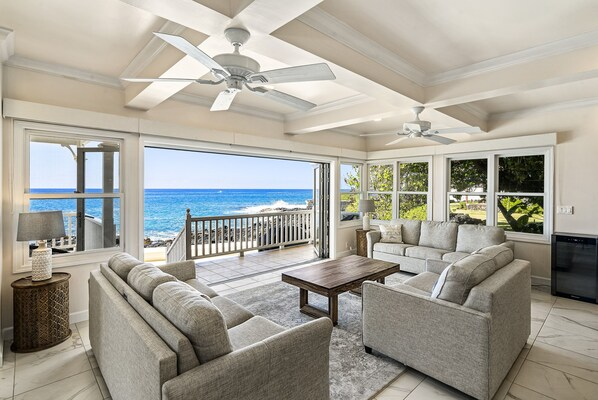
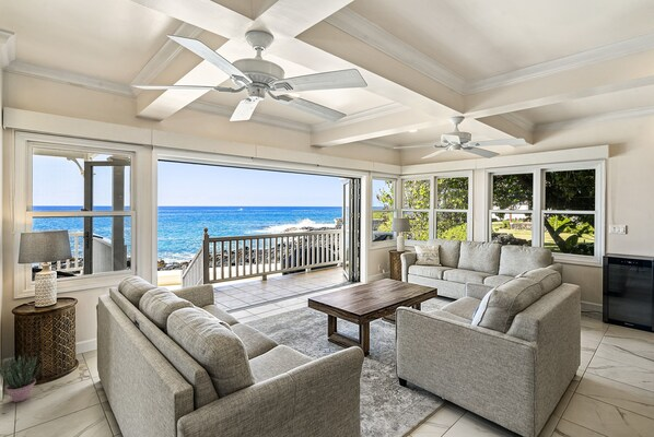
+ potted plant (19, 377)
